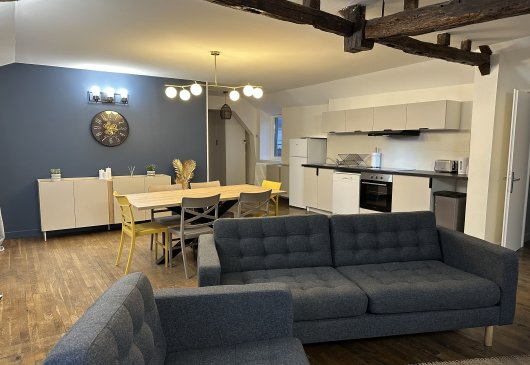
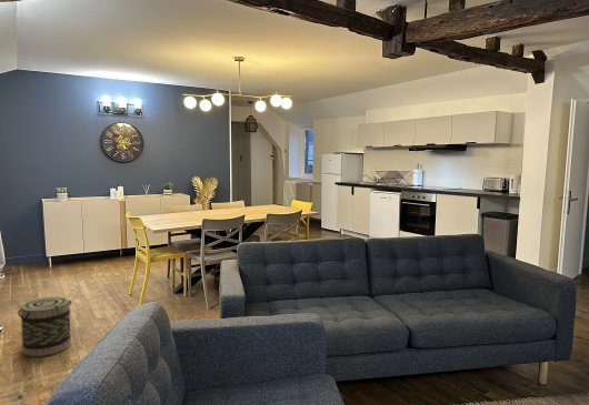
+ basket (47, 324)
